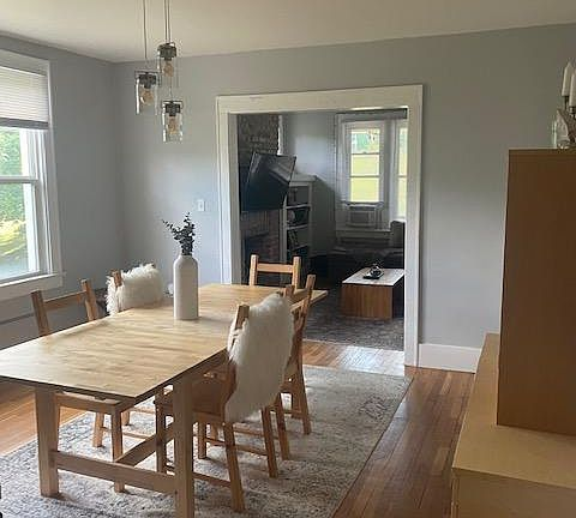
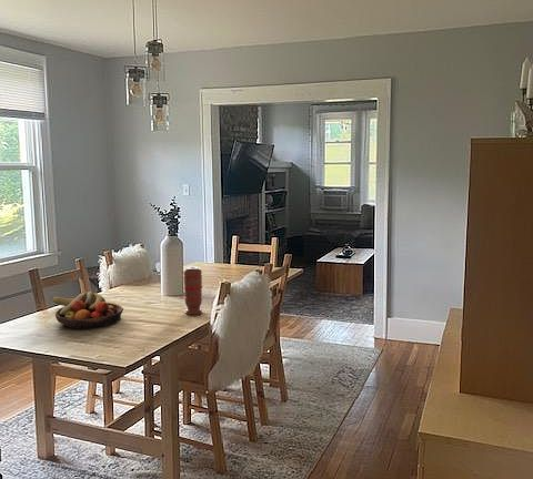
+ fruit bowl (88, 307)
+ spice grinder (192, 289)
